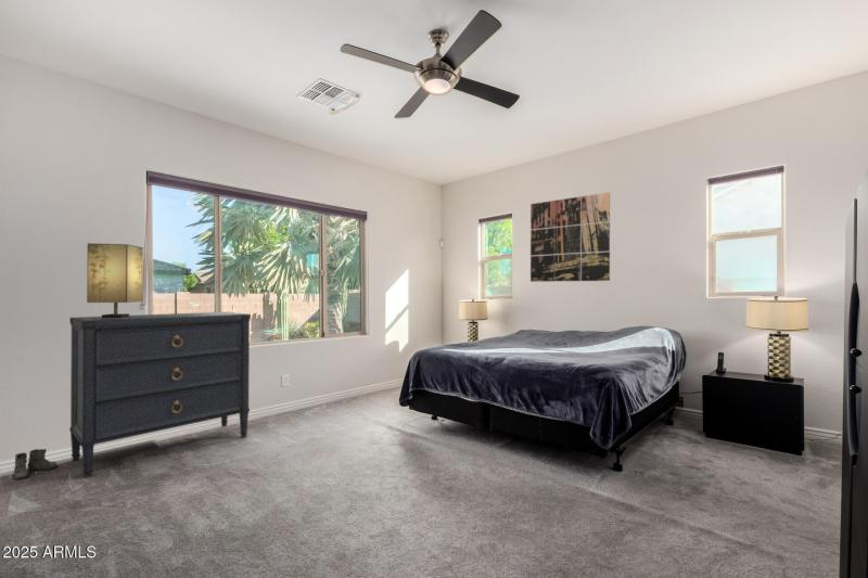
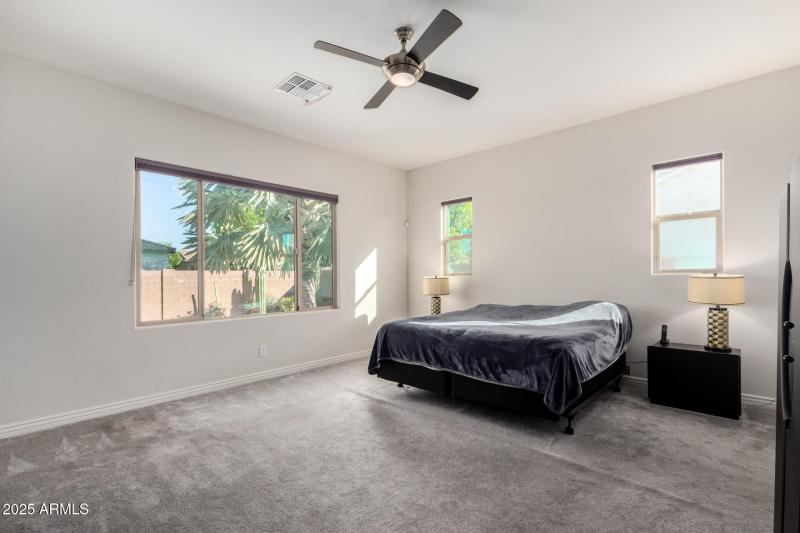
- dresser (166, 382)
- table lamp (116, 281)
- wall art (567, 240)
- boots (30, 462)
